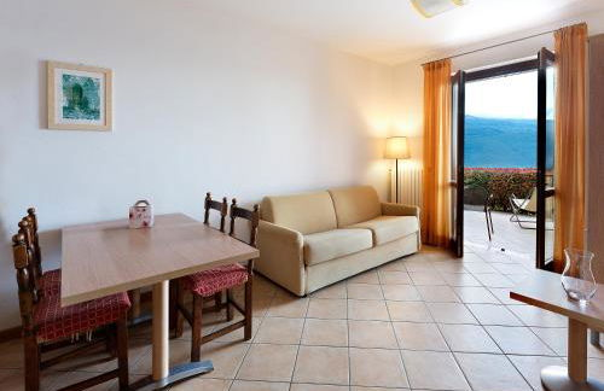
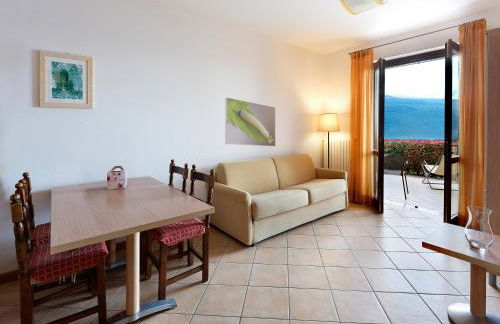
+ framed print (252, 124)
